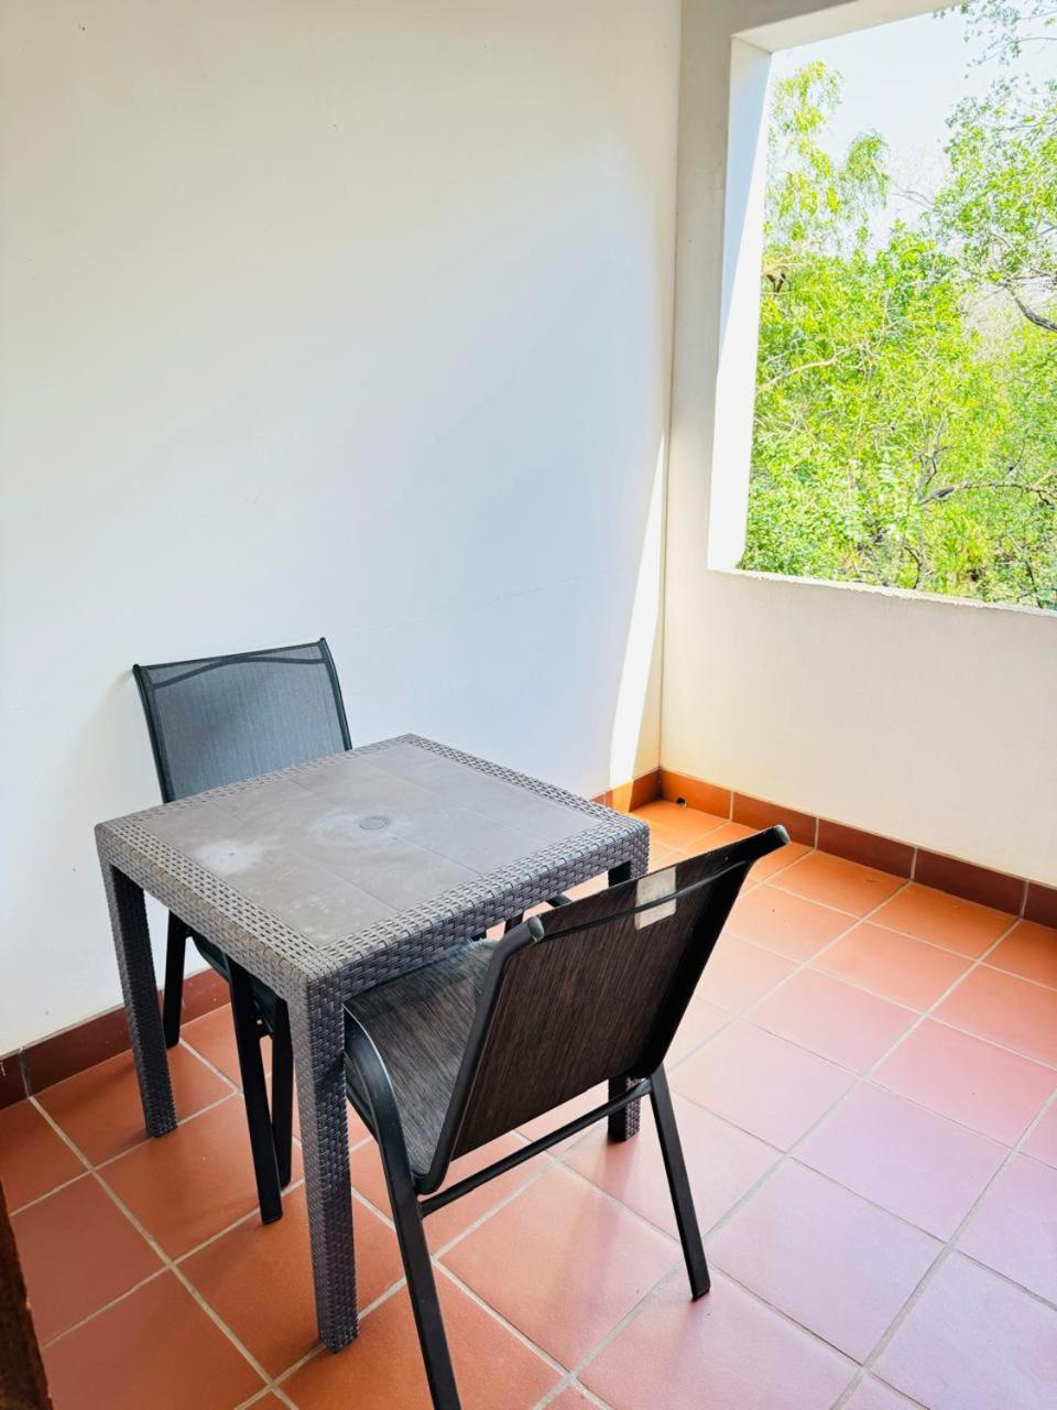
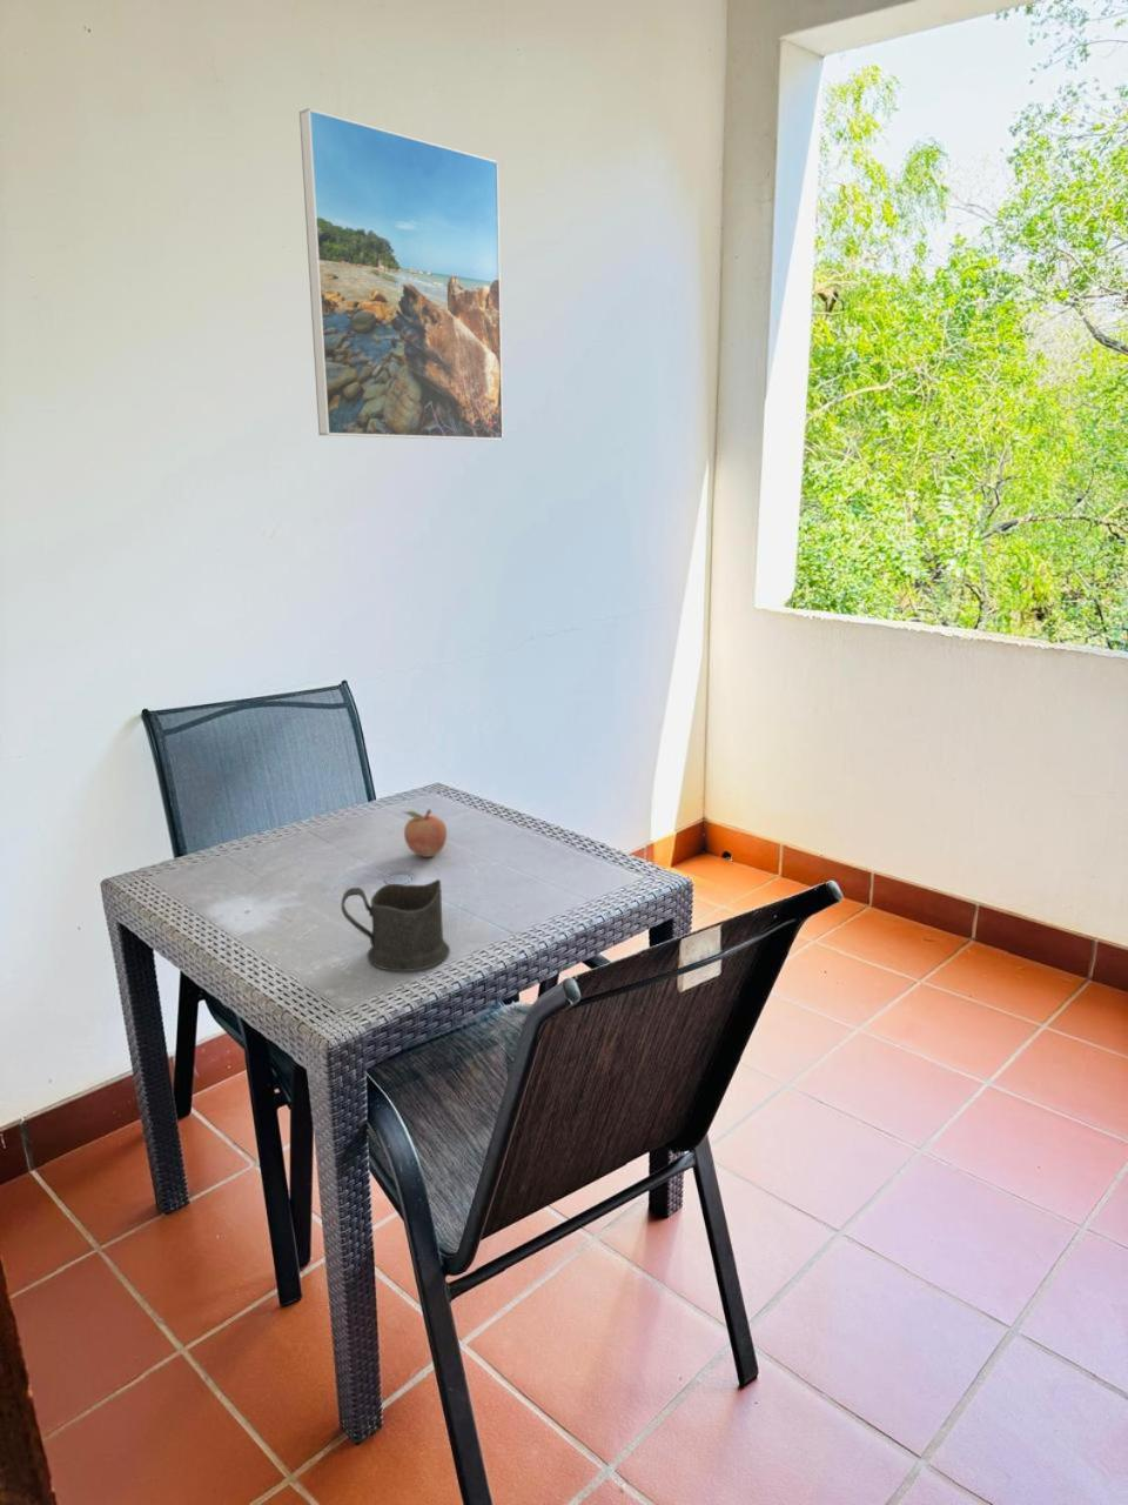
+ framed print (411, 293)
+ fruit (424, 831)
+ cup (395, 918)
